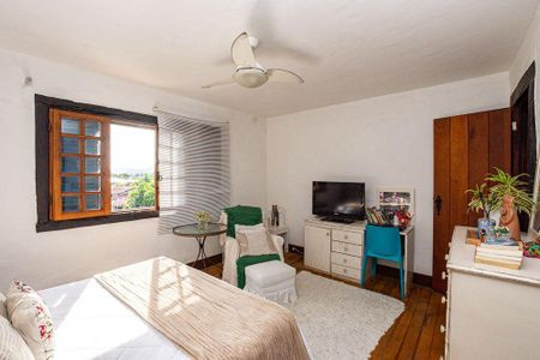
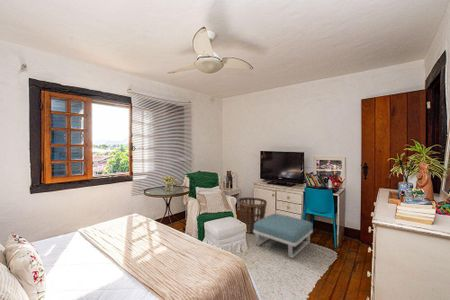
+ basket (252, 214)
+ footstool (283, 231)
